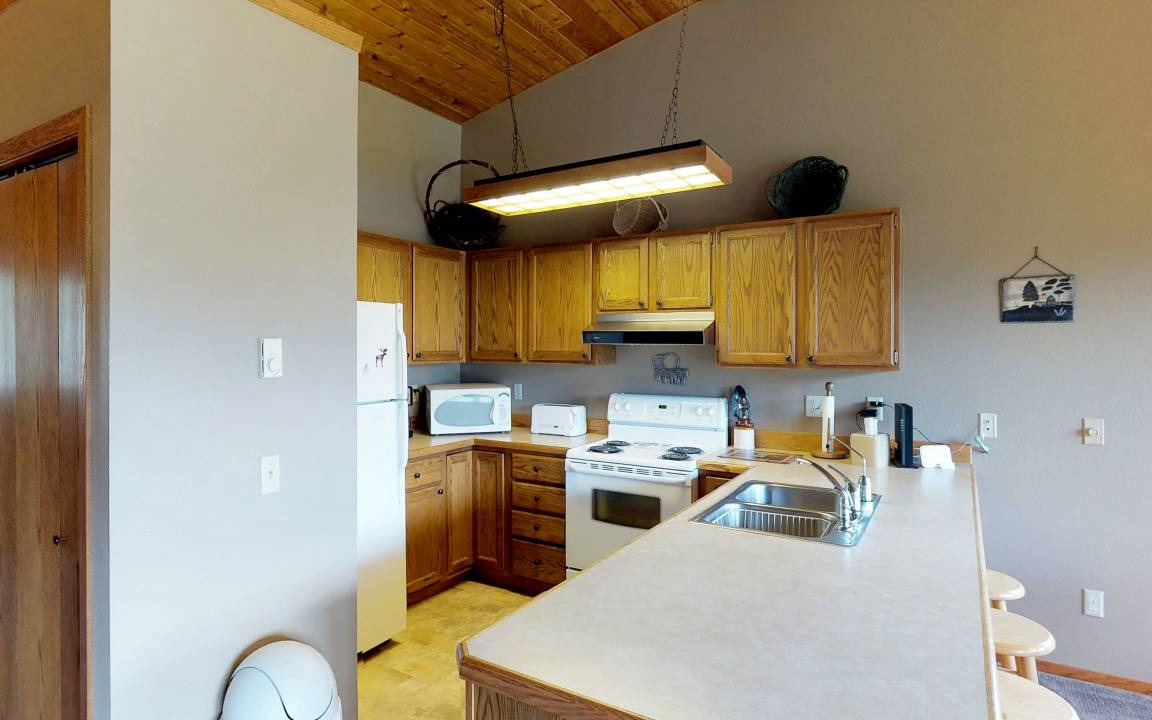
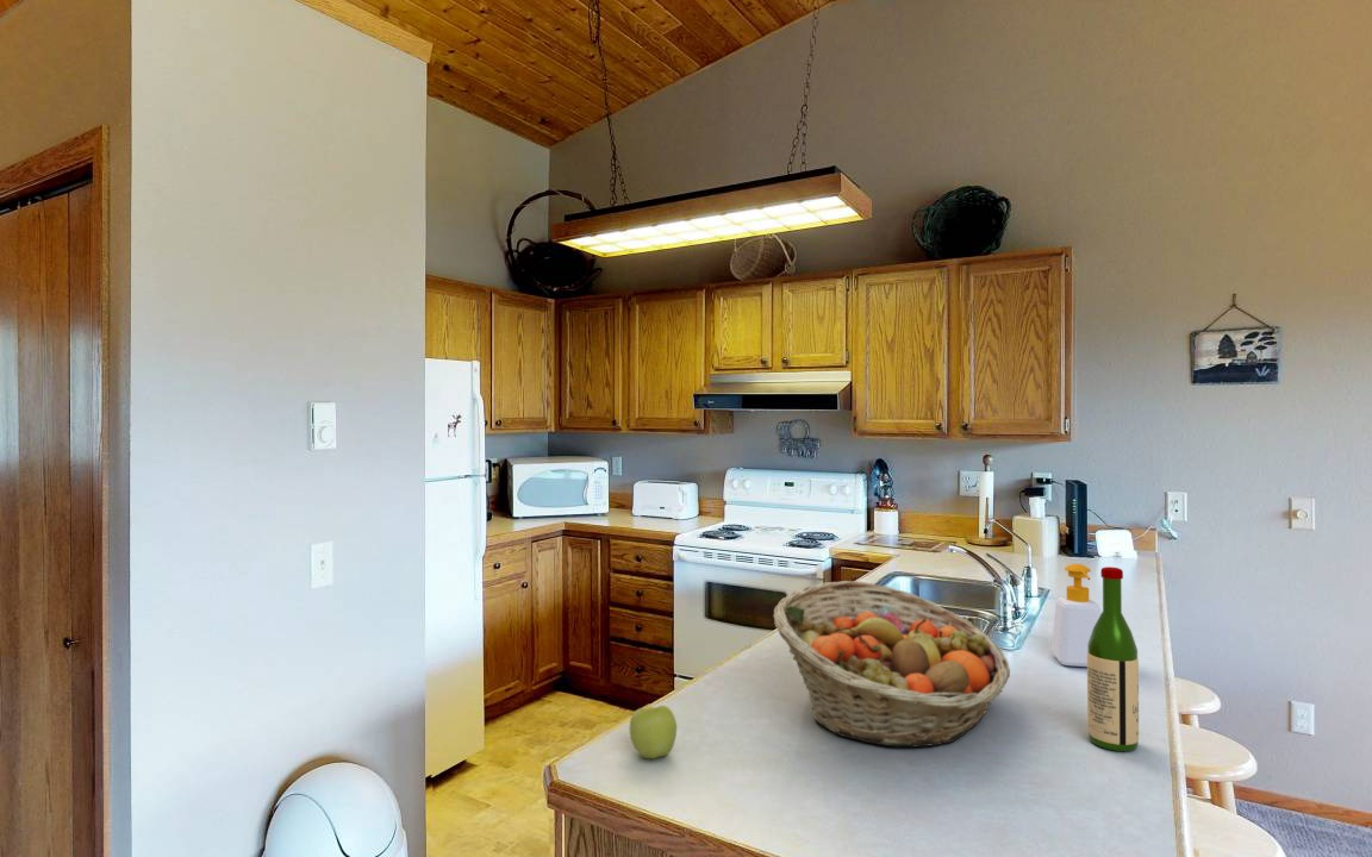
+ apple (653, 730)
+ soap bottle (1080, 615)
+ wine bottle (1112, 655)
+ fruit basket (890, 655)
